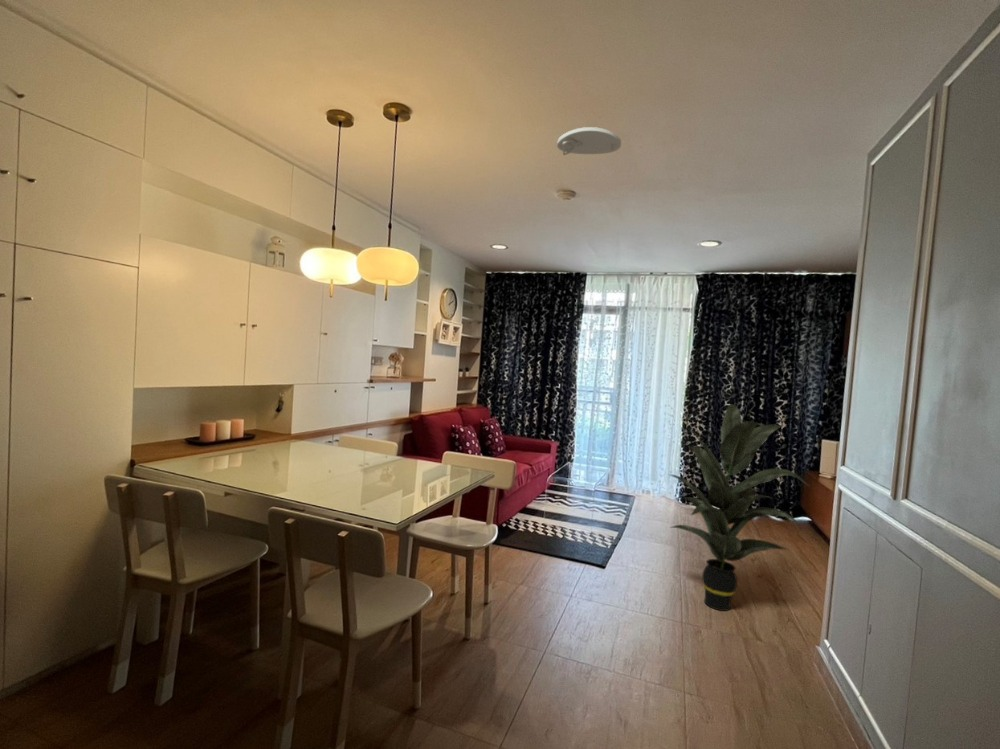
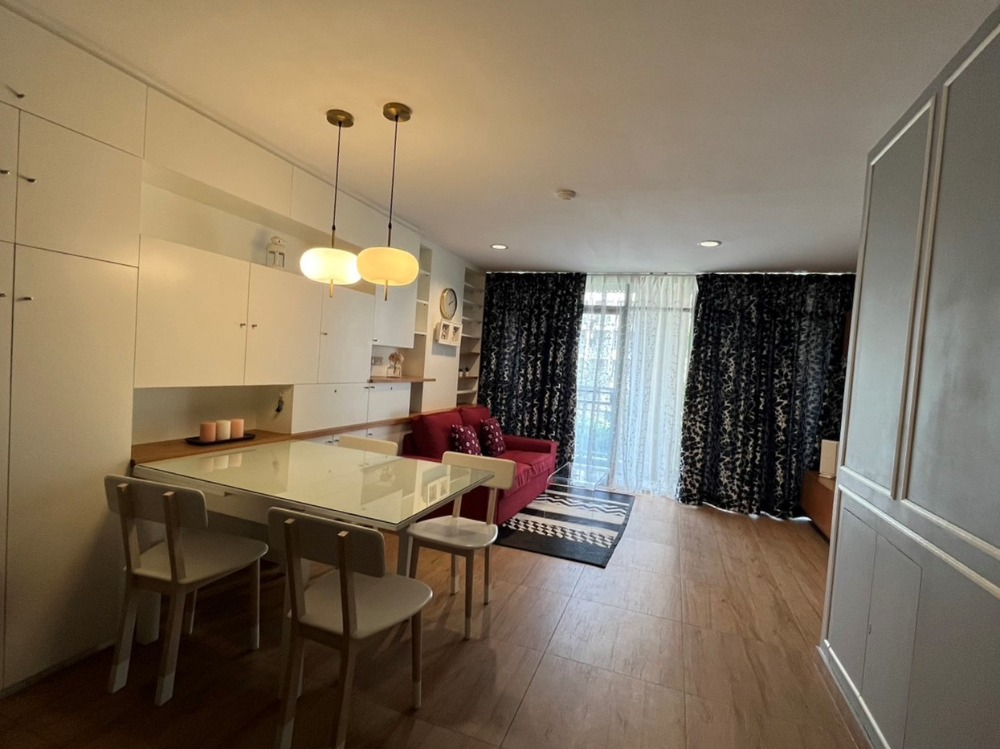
- smoke detector (588, 145)
- indoor plant (730, 504)
